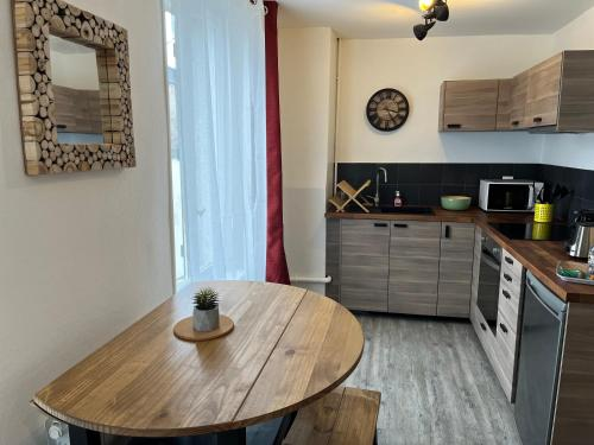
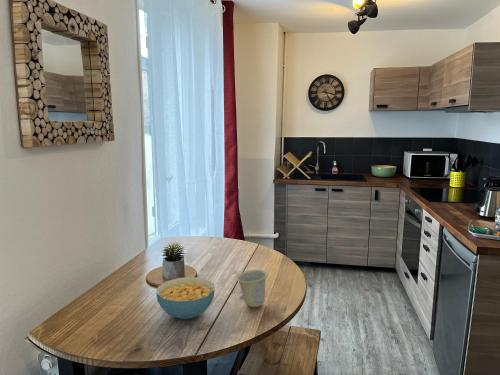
+ cup (251, 289)
+ cereal bowl (186, 301)
